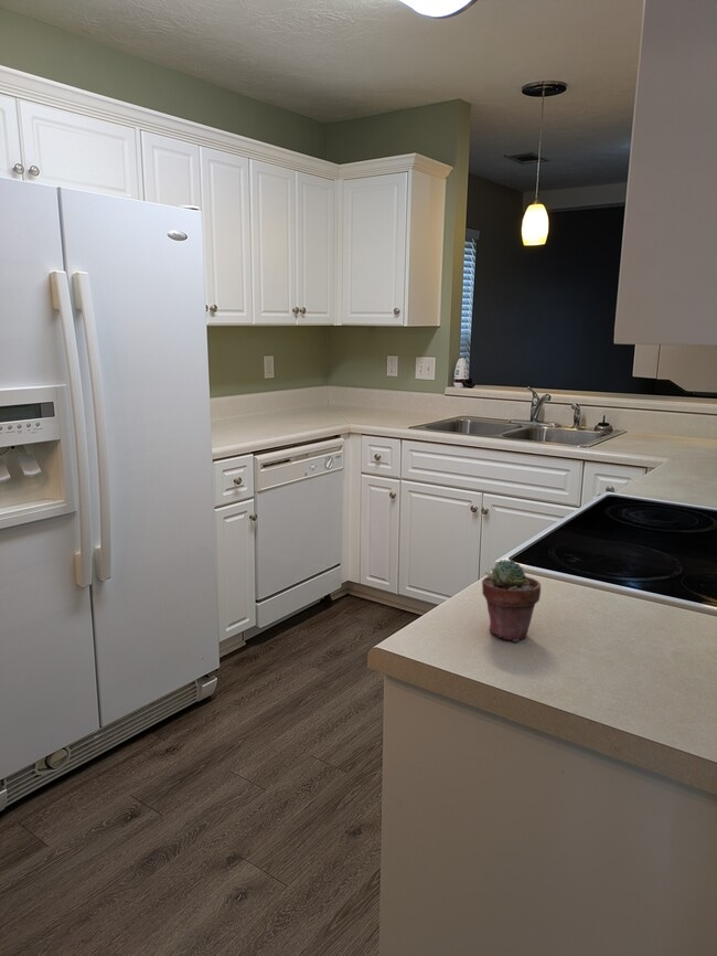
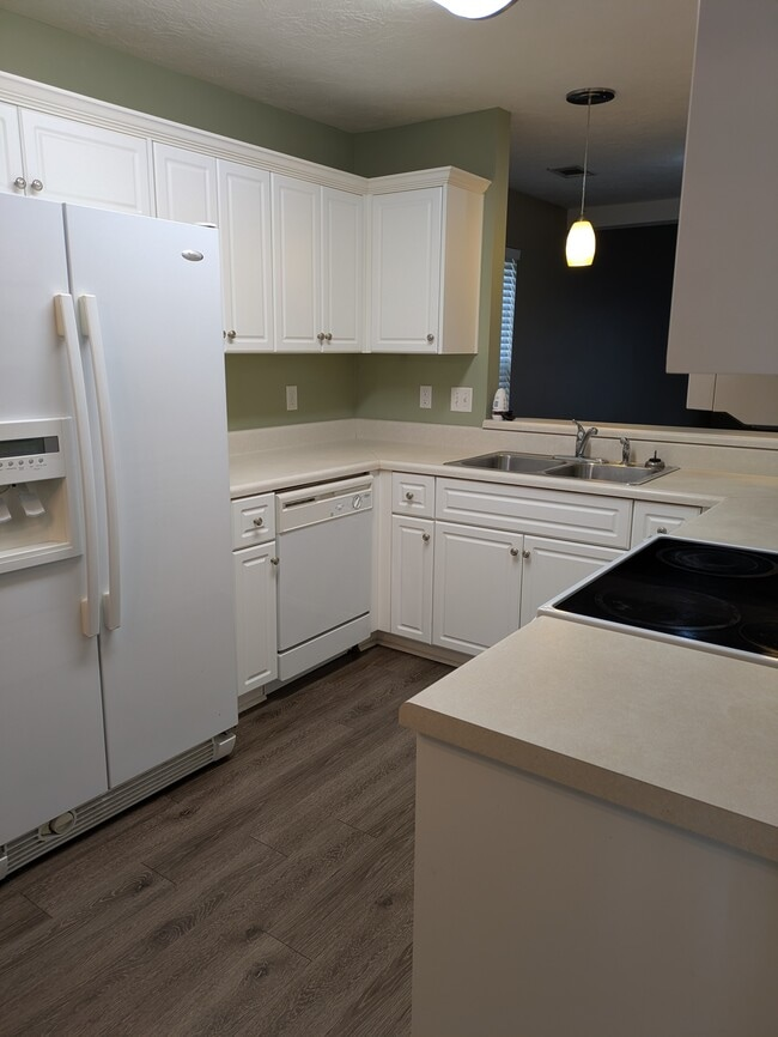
- potted succulent (510, 596)
